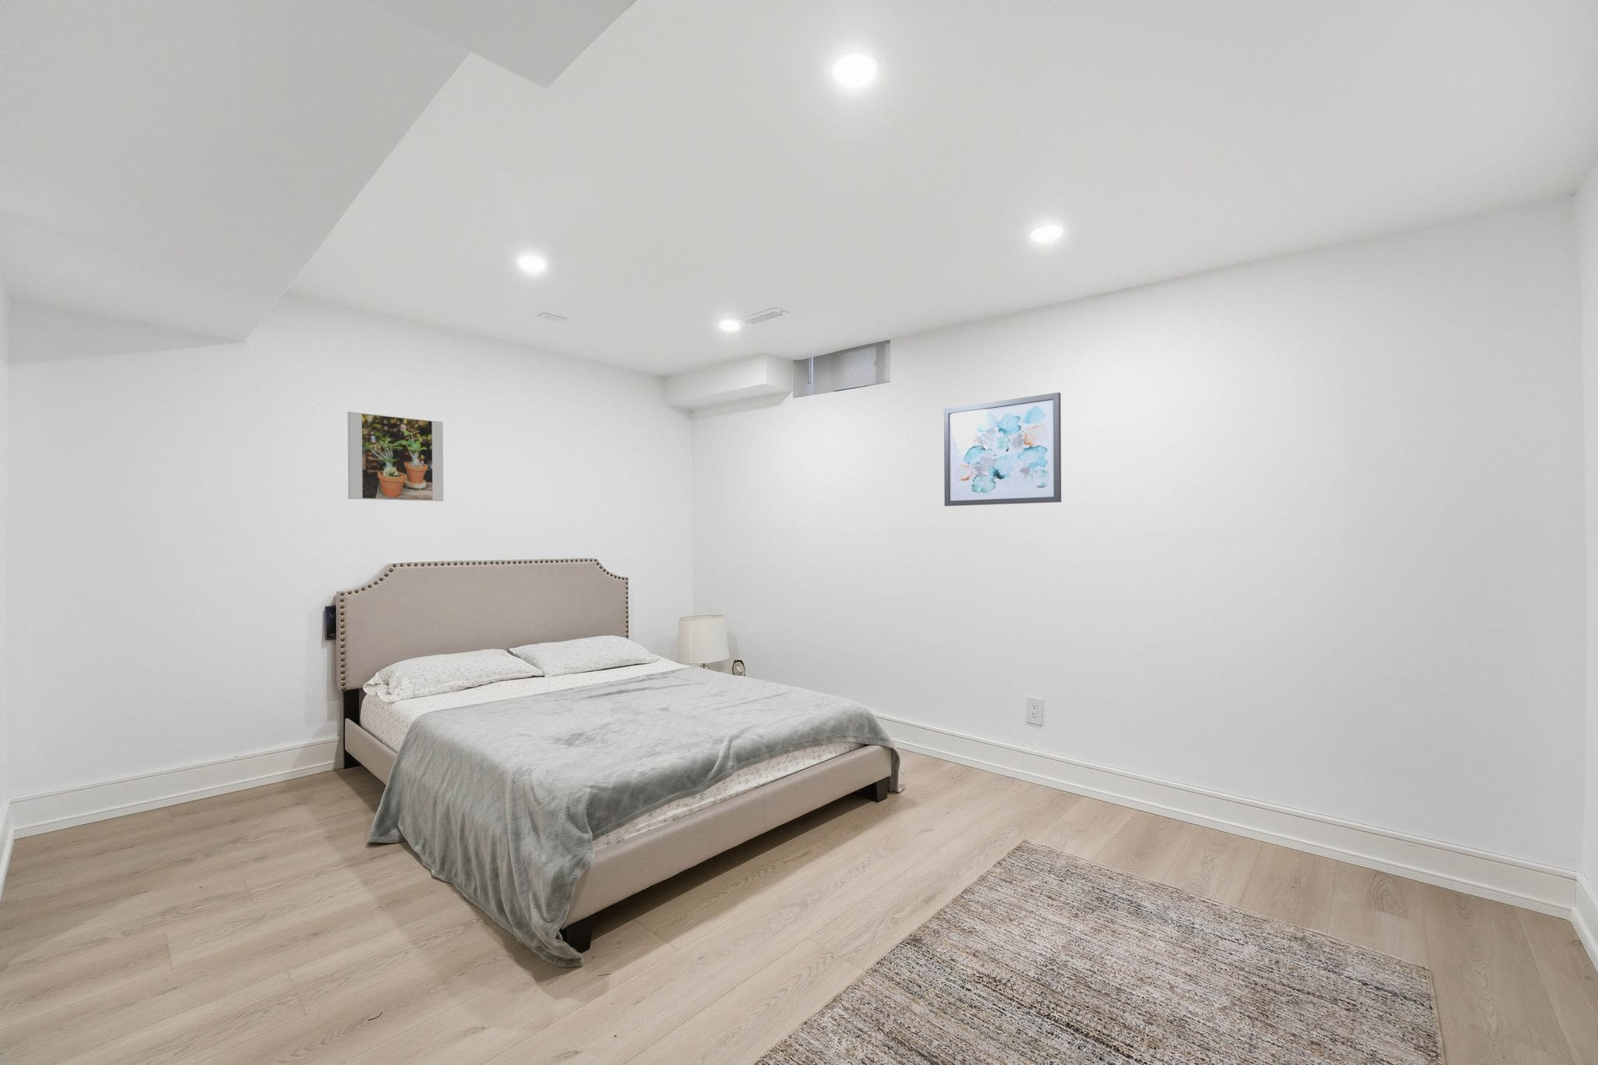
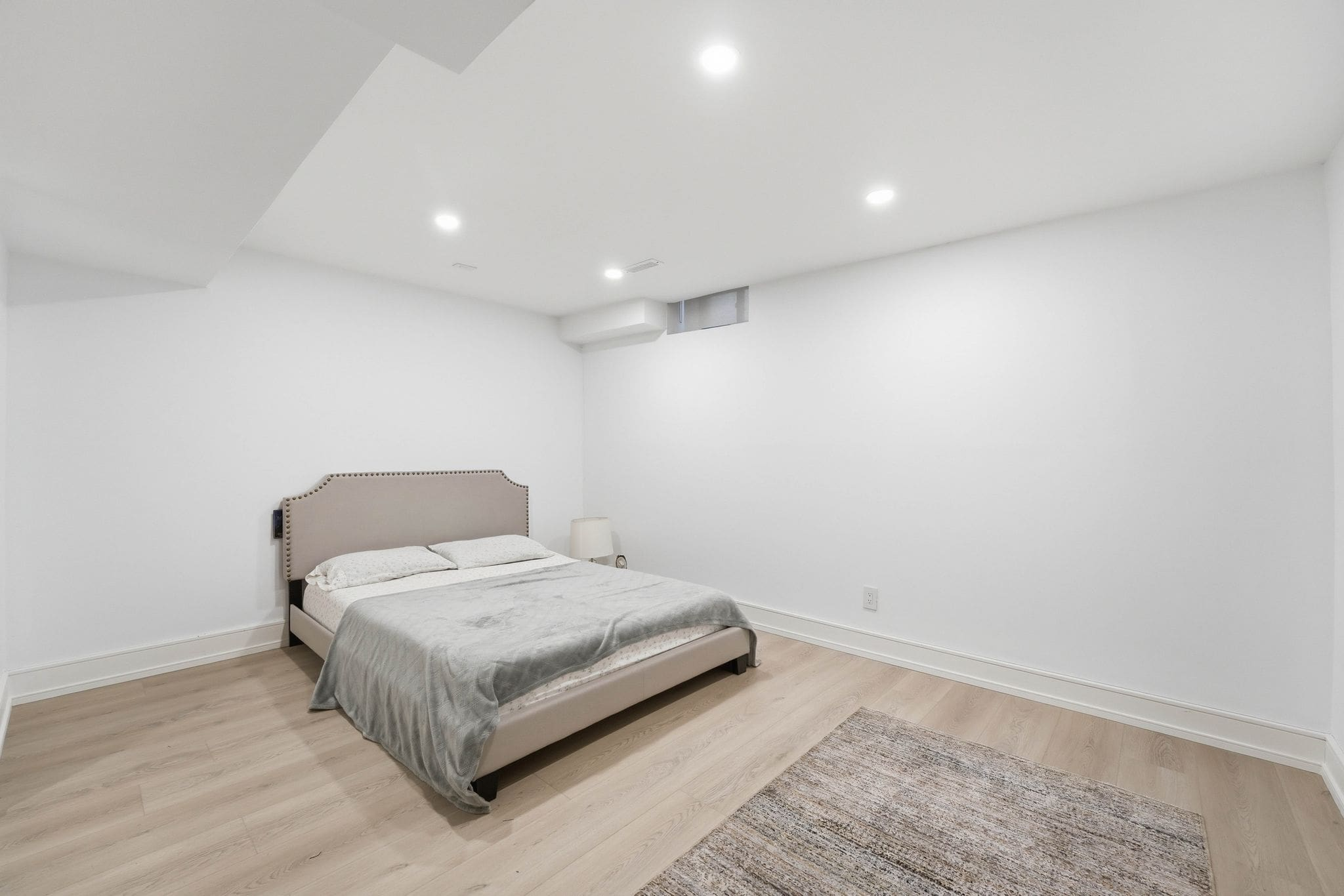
- wall art (999, 452)
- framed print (397, 459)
